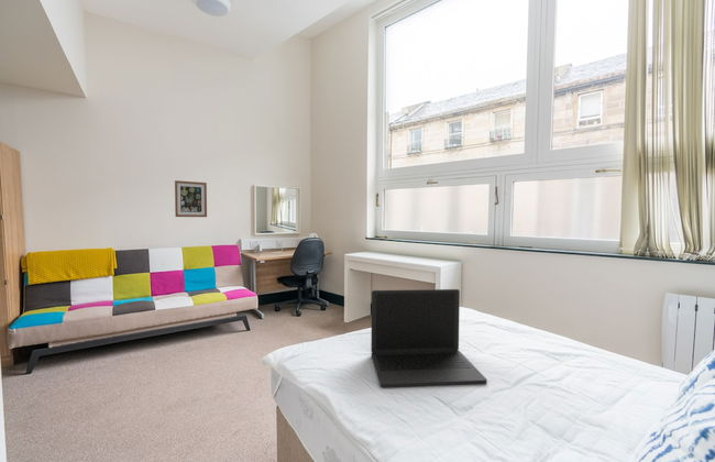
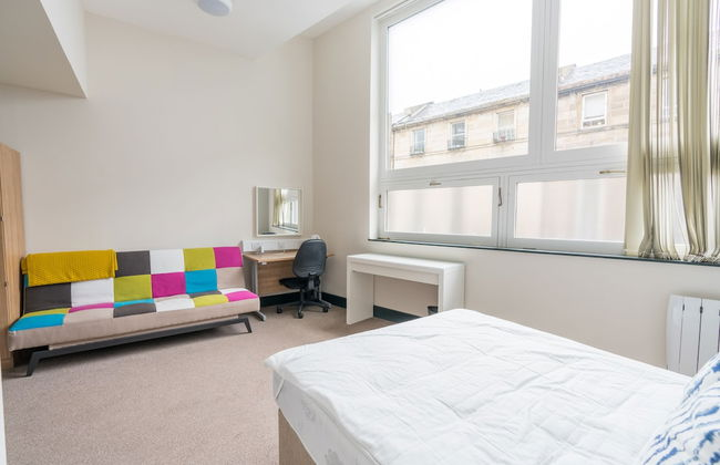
- wall art (190, 199)
- laptop (424, 332)
